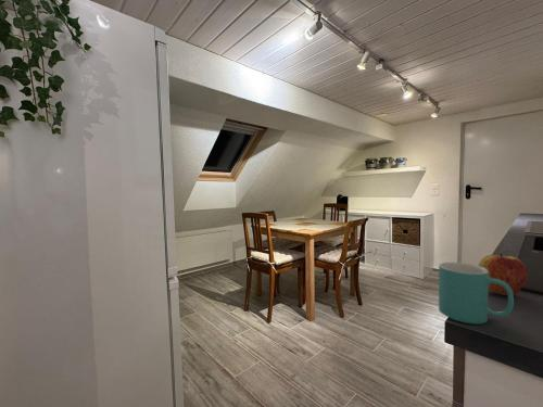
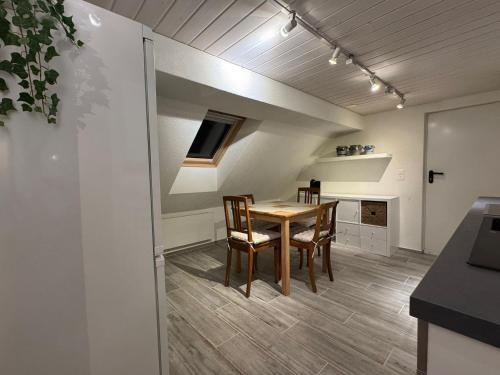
- mug (472, 293)
- apple (501, 274)
